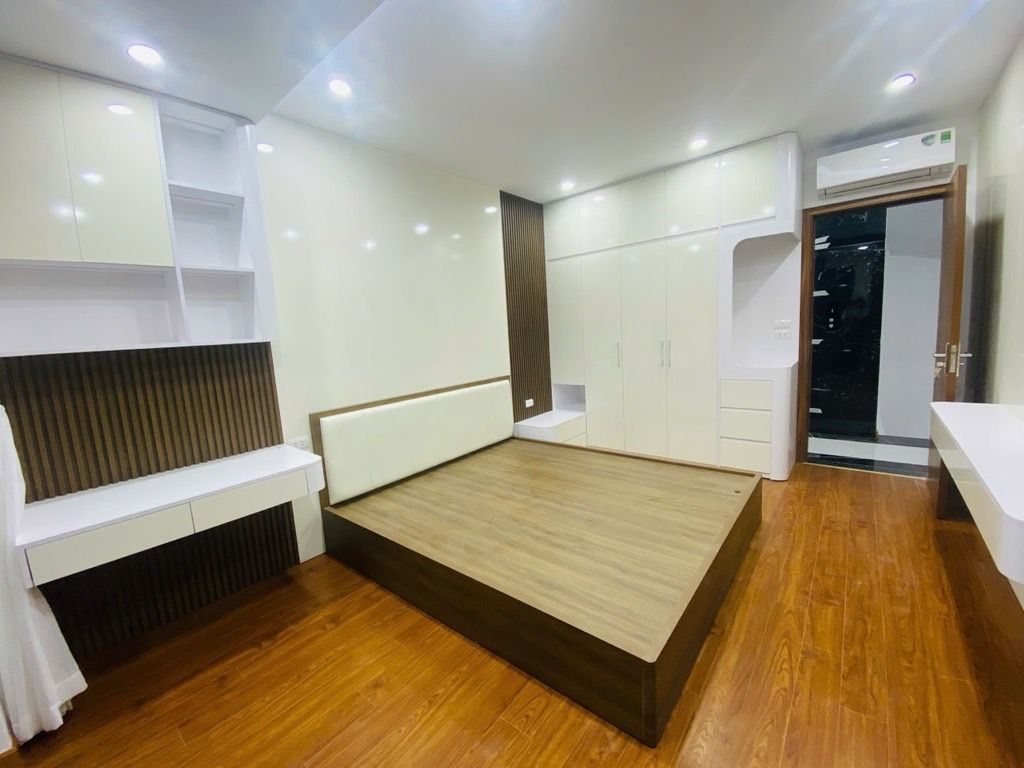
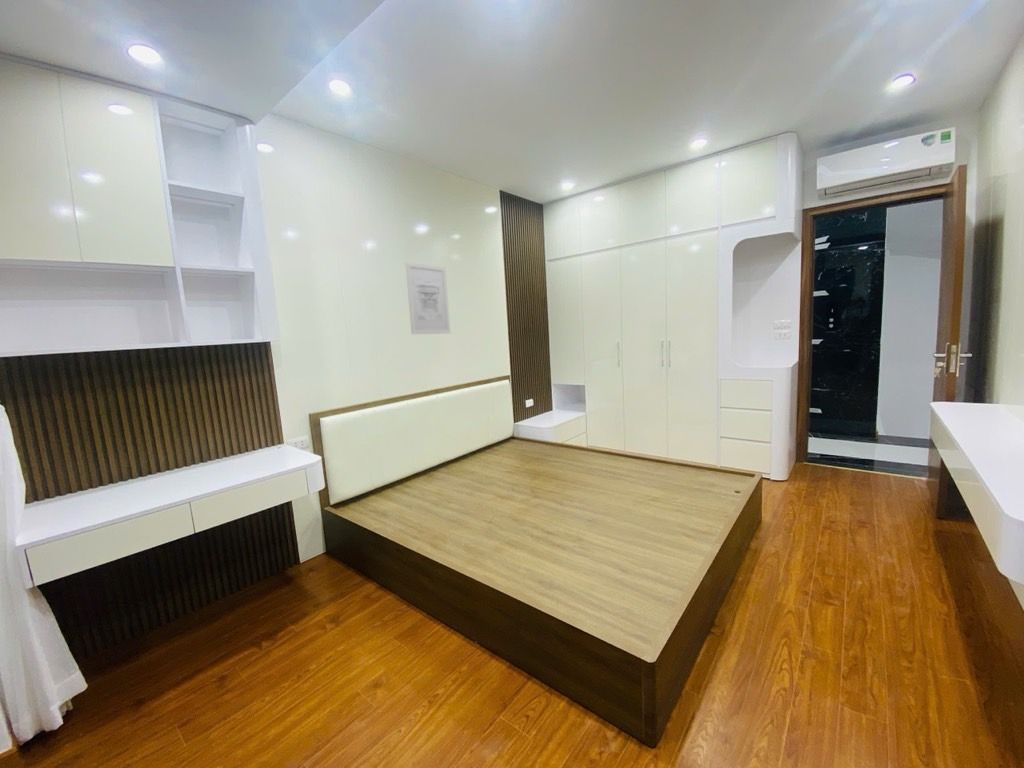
+ wall art (429, 299)
